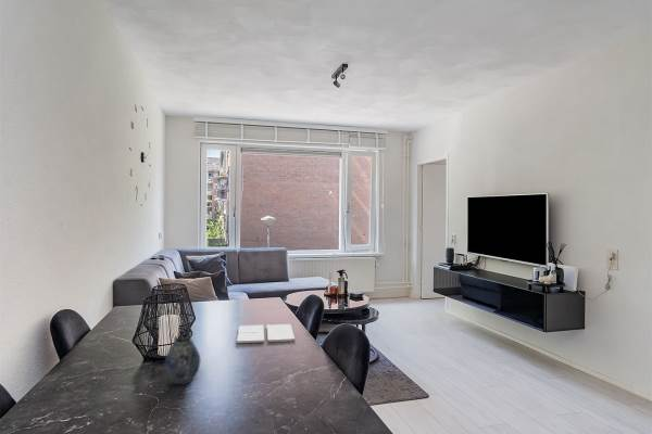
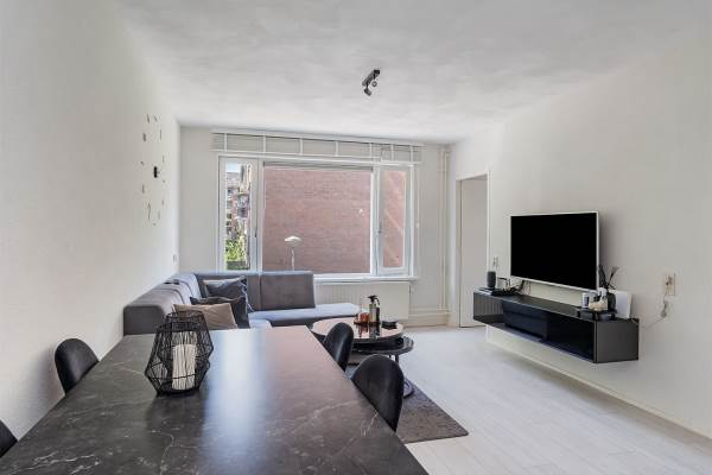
- drink coaster (267, 332)
- teapot (181, 358)
